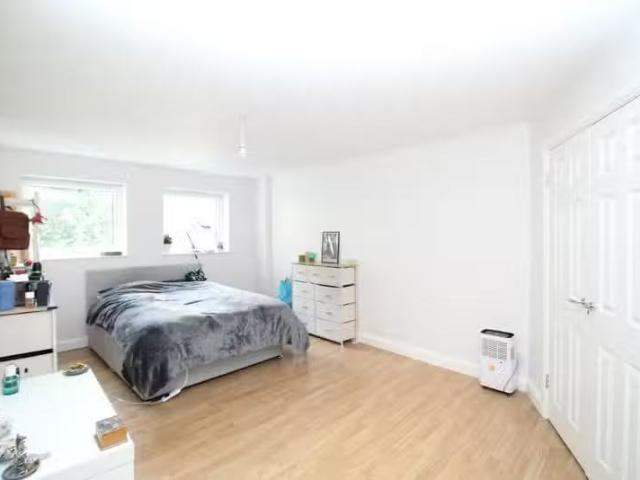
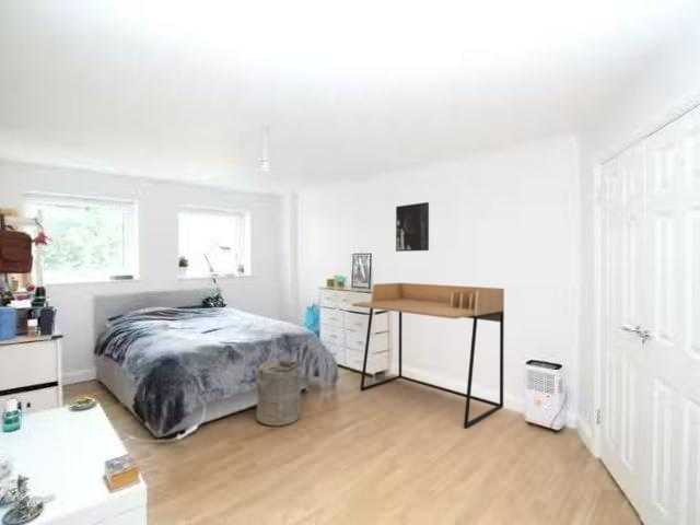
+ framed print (411, 228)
+ desk (400, 342)
+ laundry hamper (277, 388)
